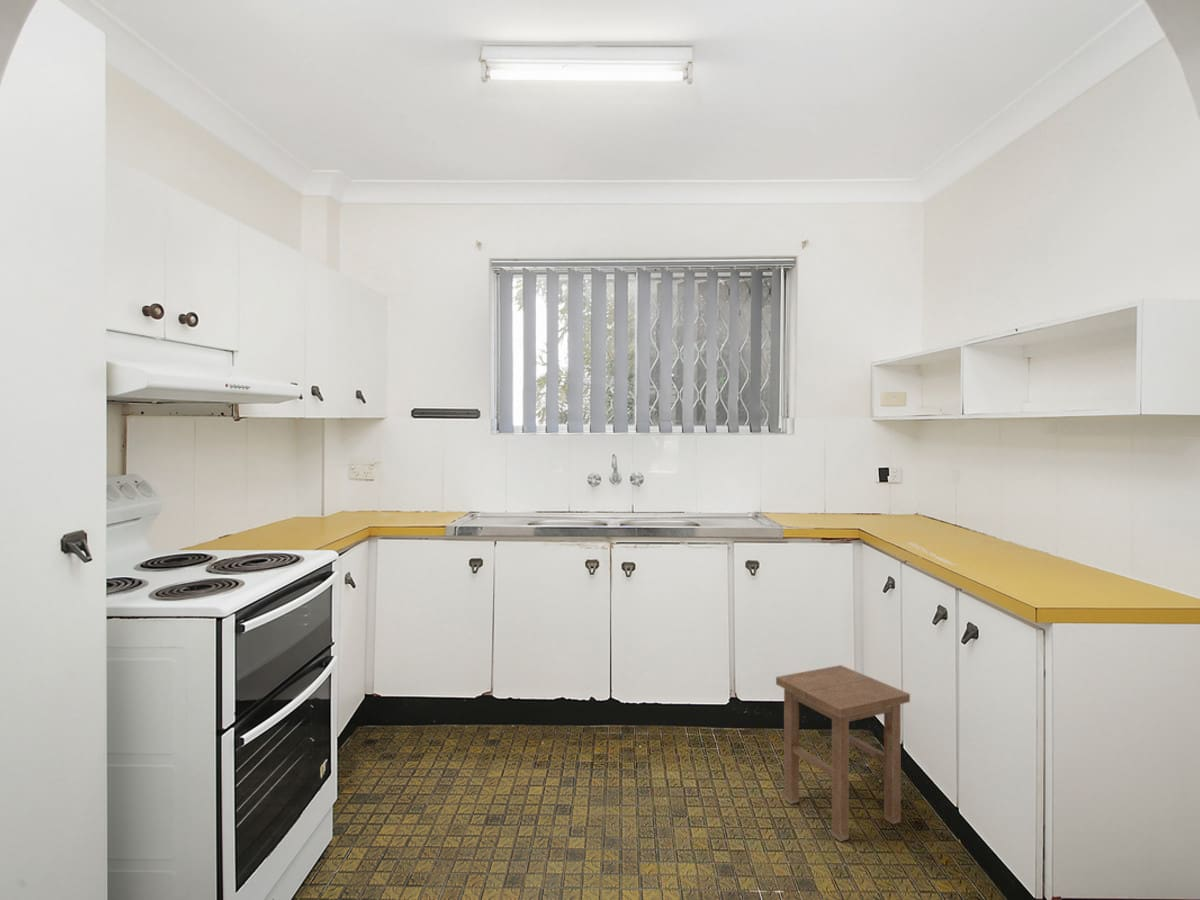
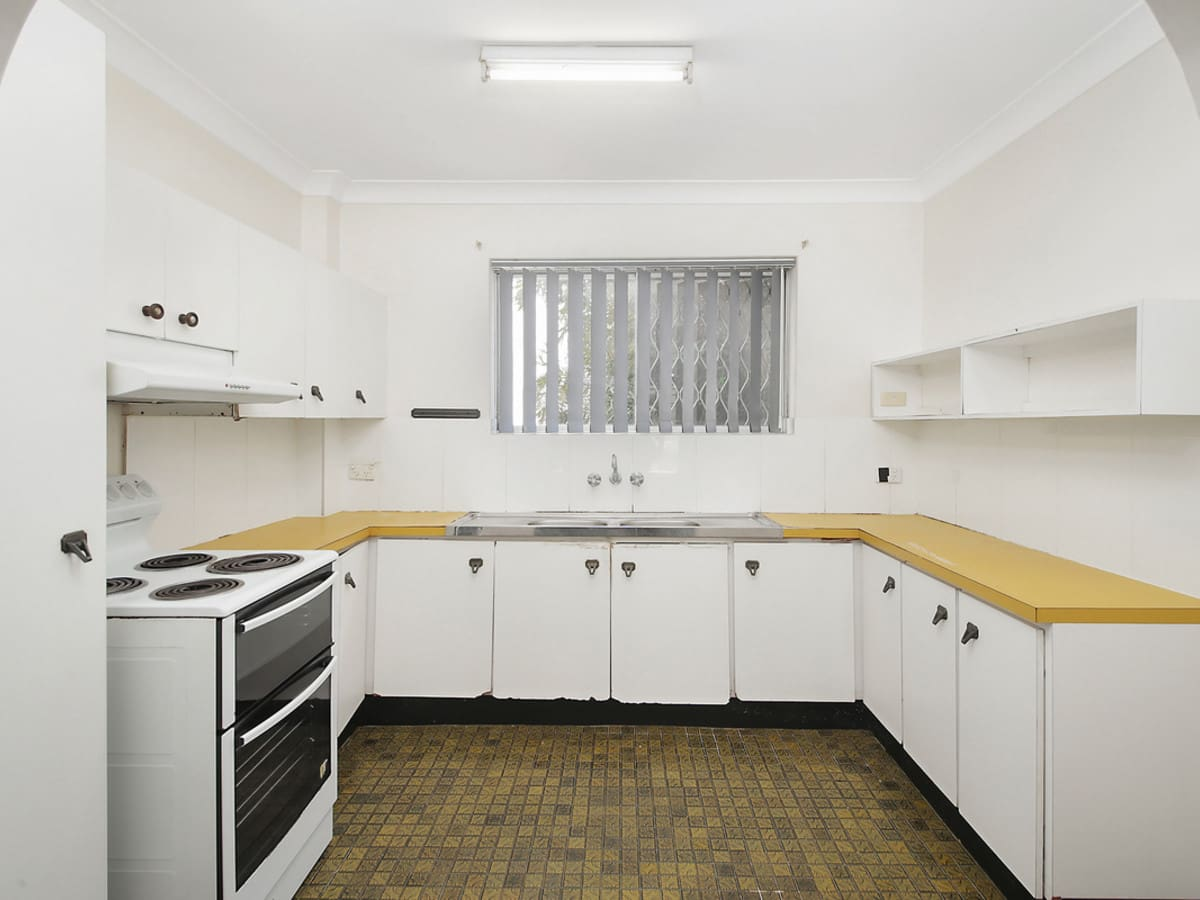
- stool (840, 747)
